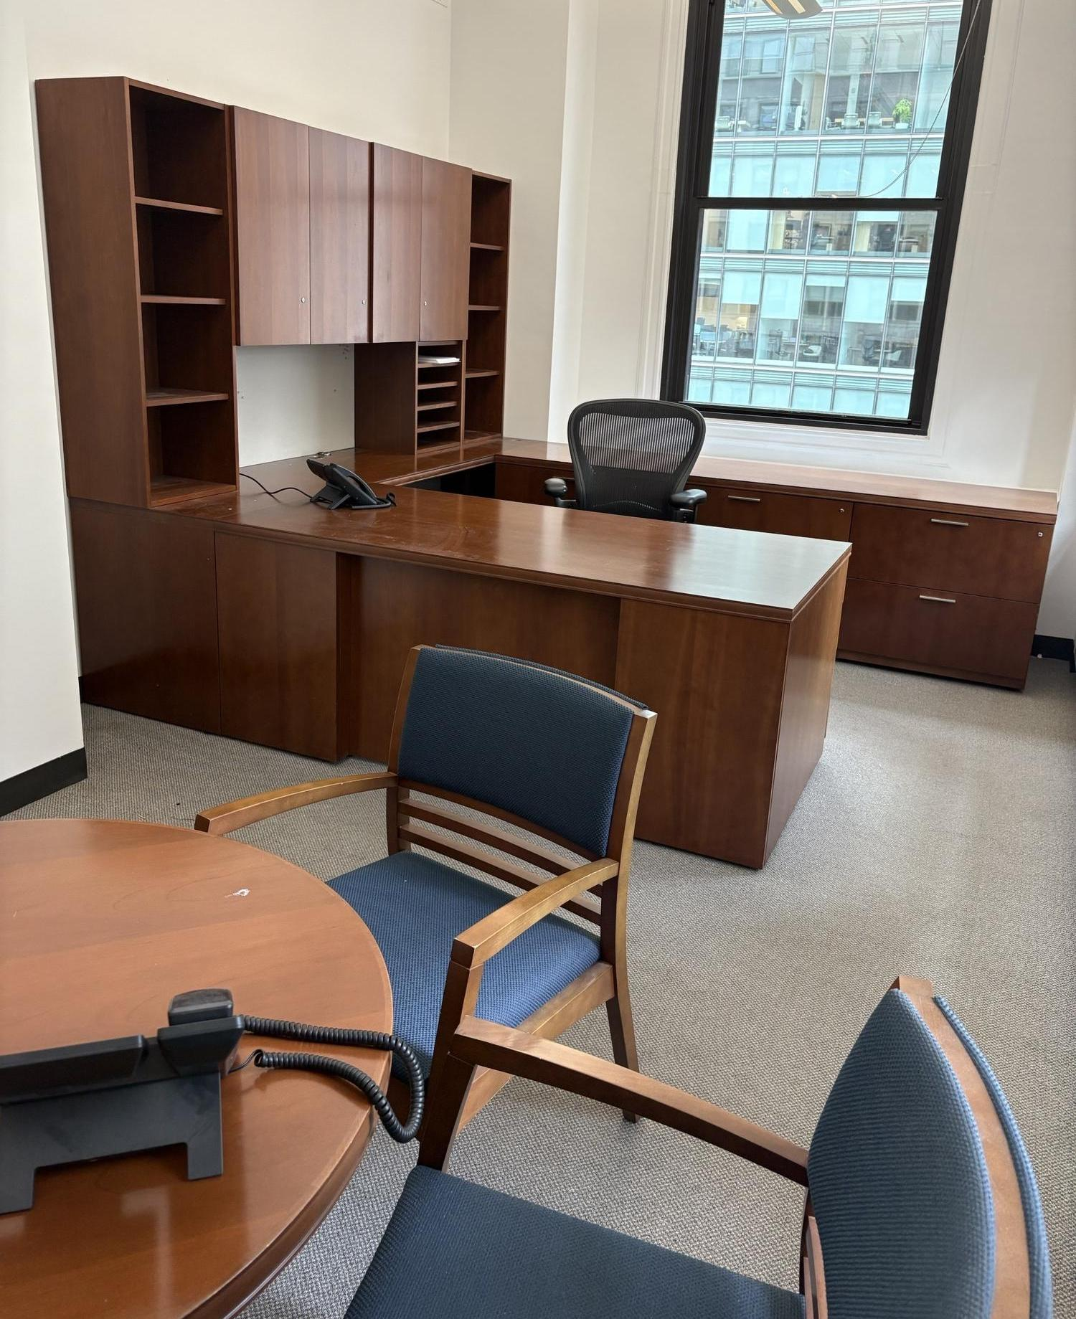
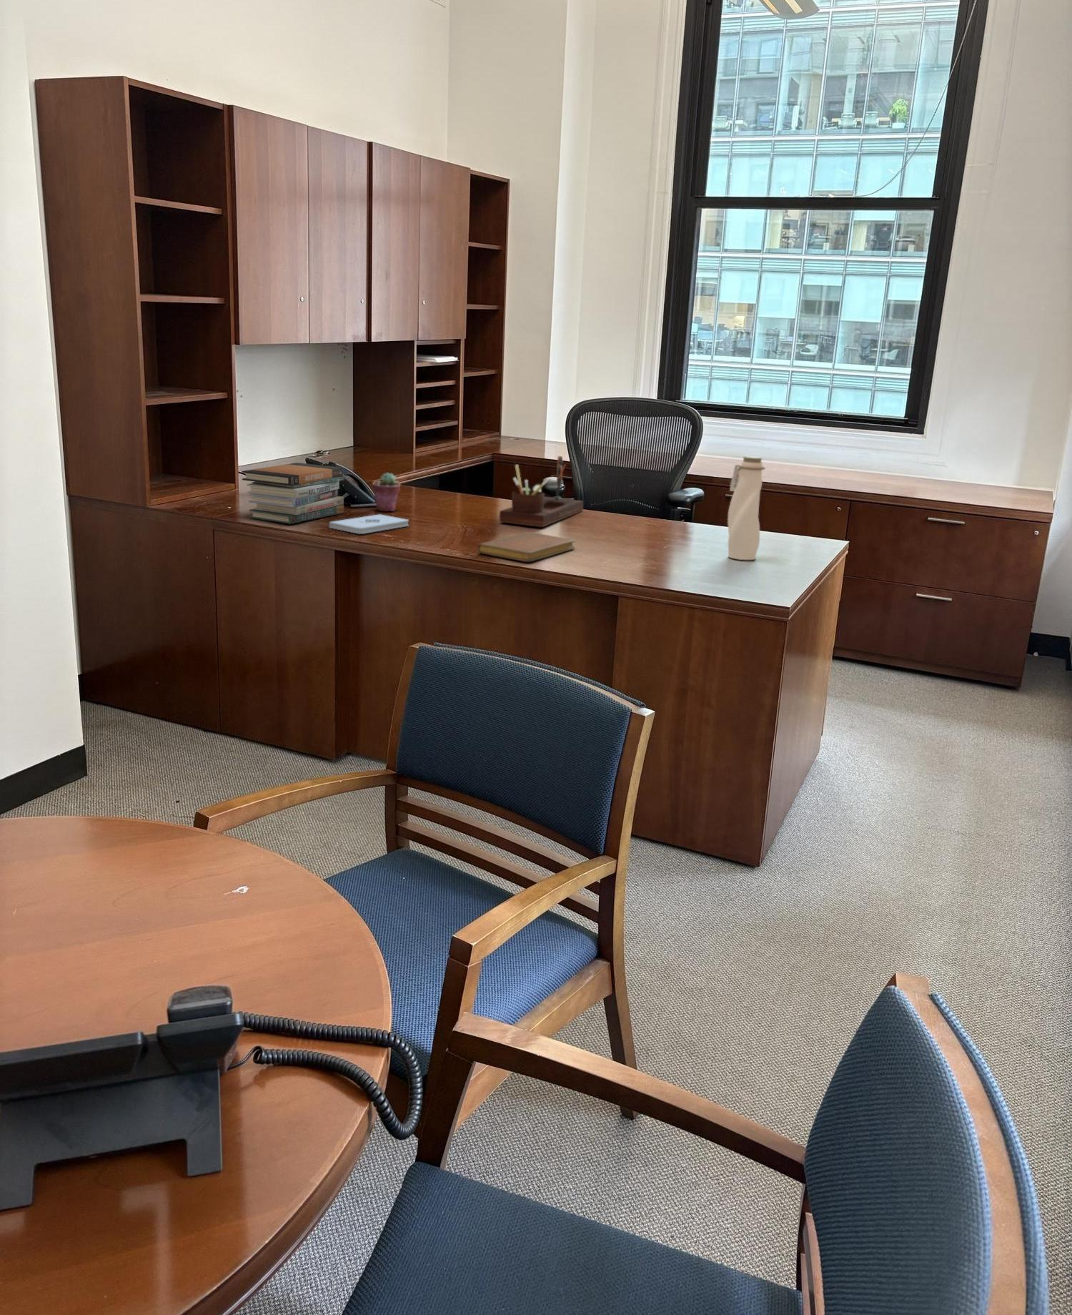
+ notebook (526, 546)
+ water bottle (745, 507)
+ book stack (295, 491)
+ potted succulent (386, 490)
+ desk organizer (541, 488)
+ notepad (370, 523)
